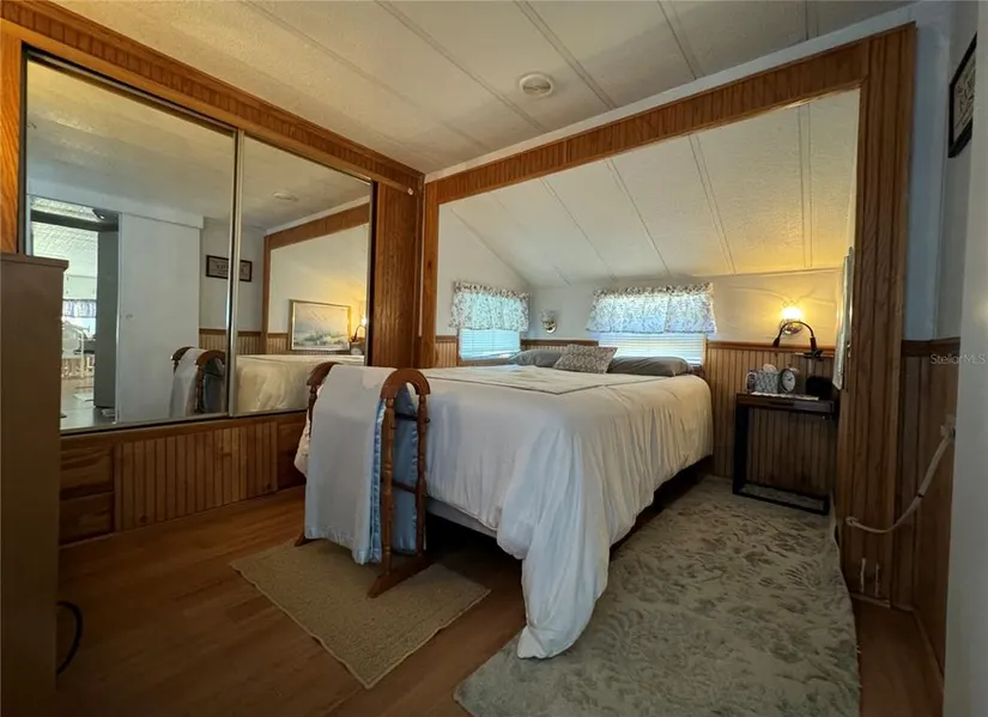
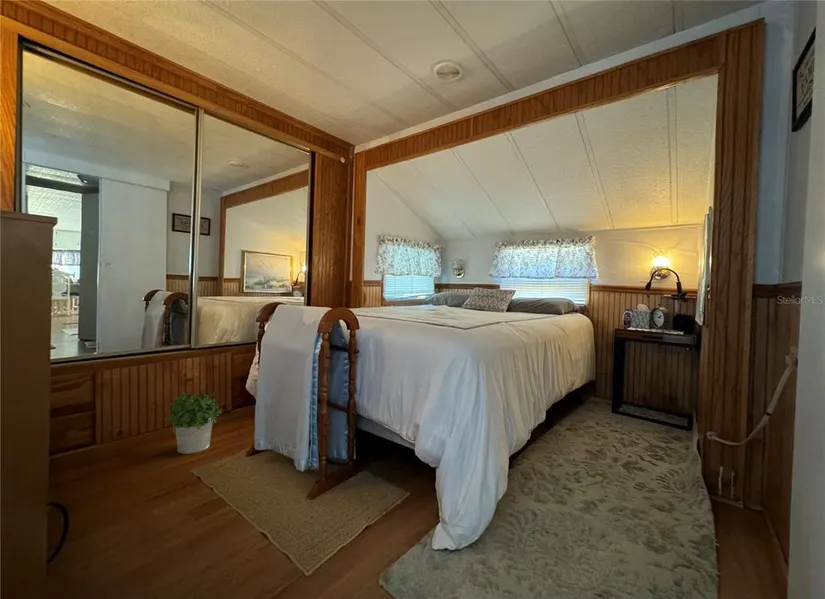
+ potted plant (194, 420)
